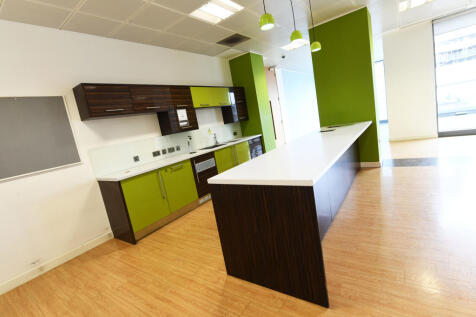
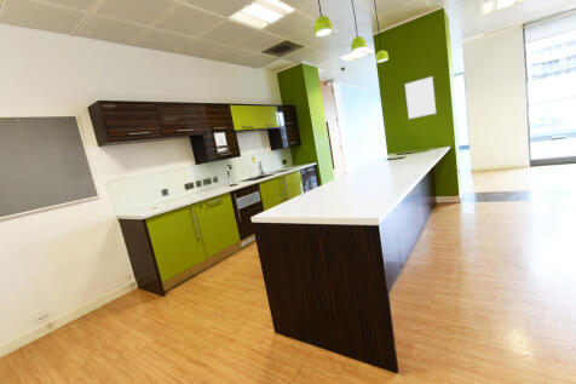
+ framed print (420, 98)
